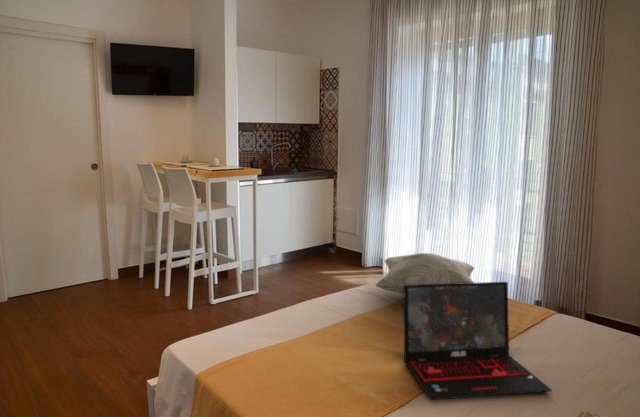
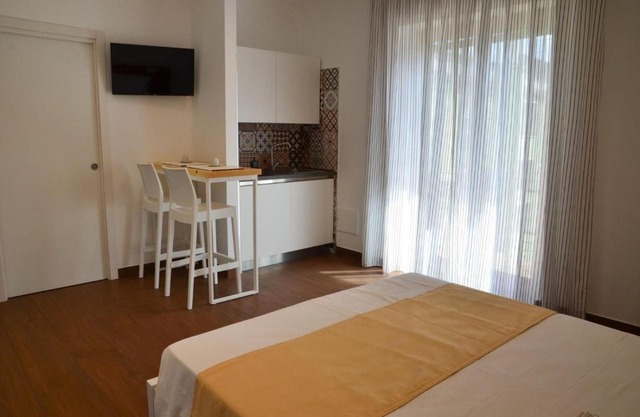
- laptop (473, 336)
- decorative pillow (428, 275)
